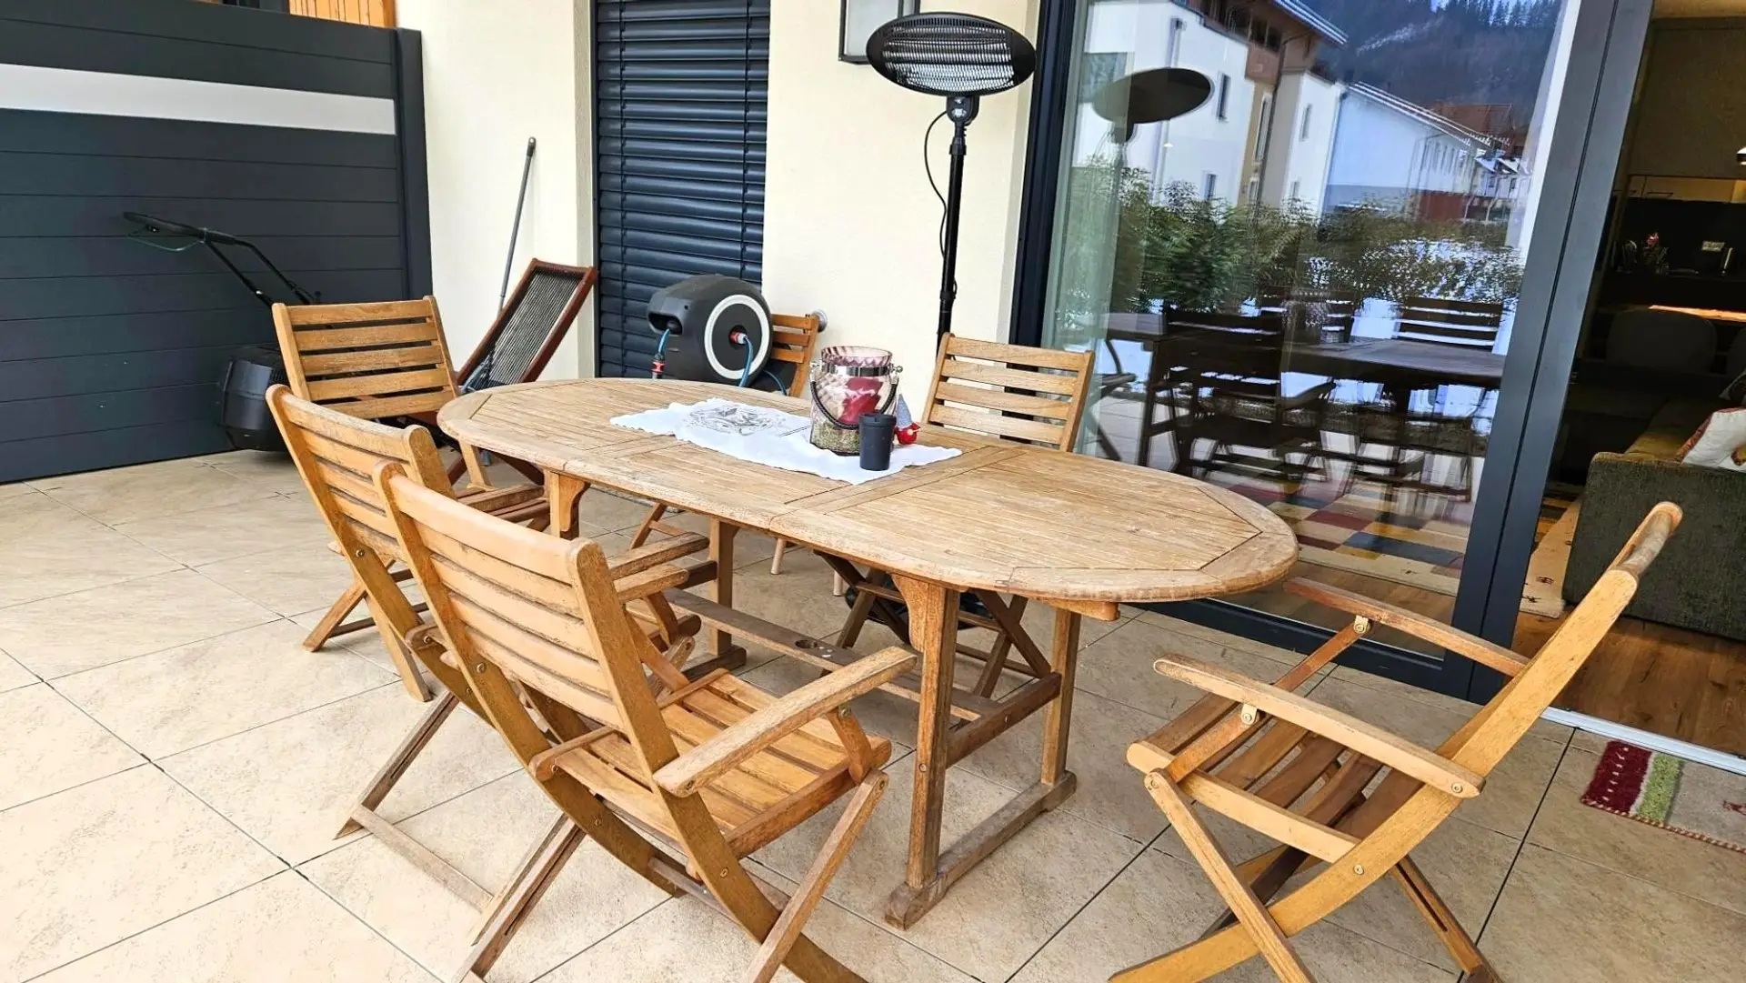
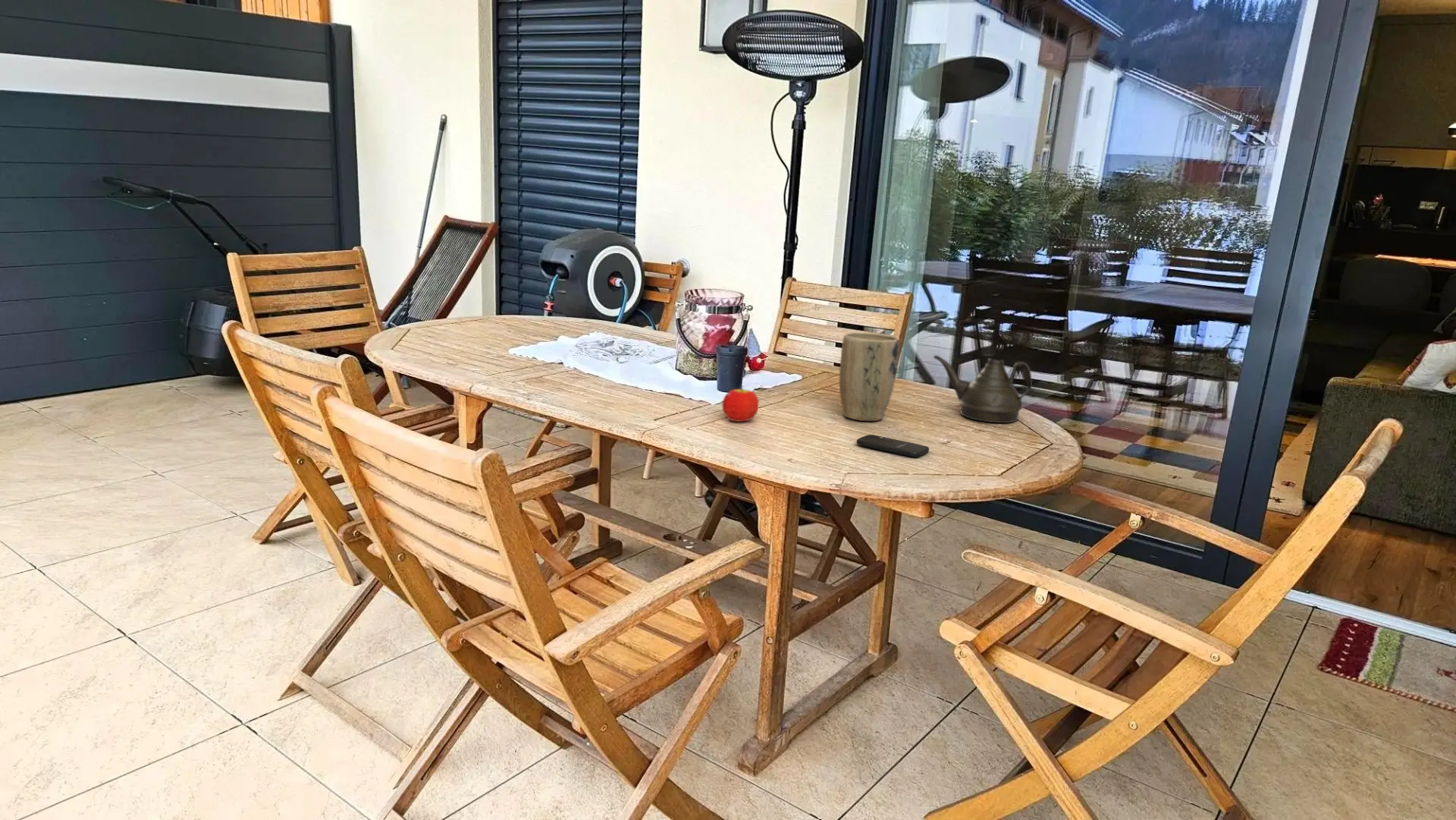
+ plant pot (868, 377)
+ teapot (980, 385)
+ fruit (741, 403)
+ smartphone (893, 445)
